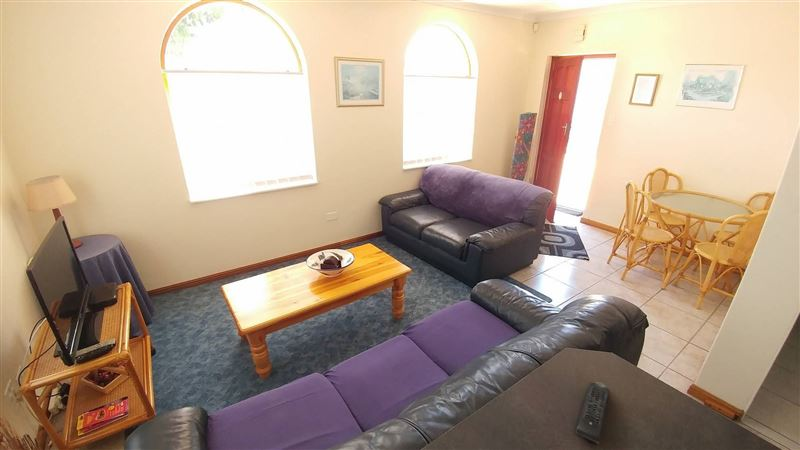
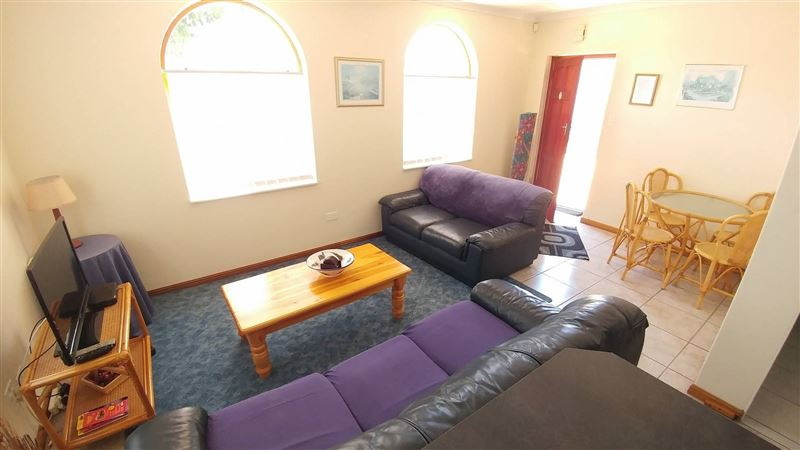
- remote control (594, 407)
